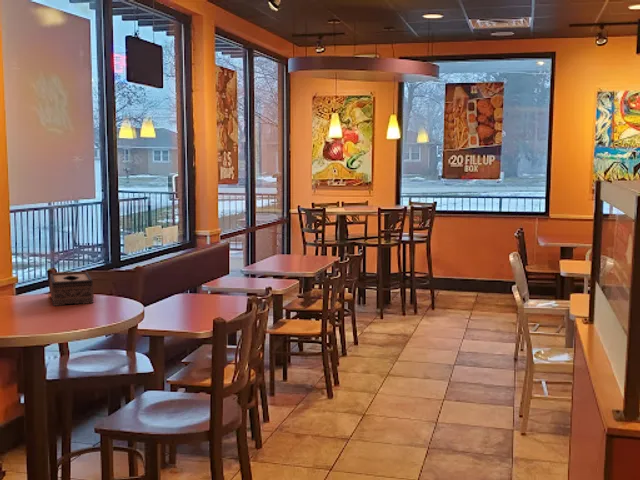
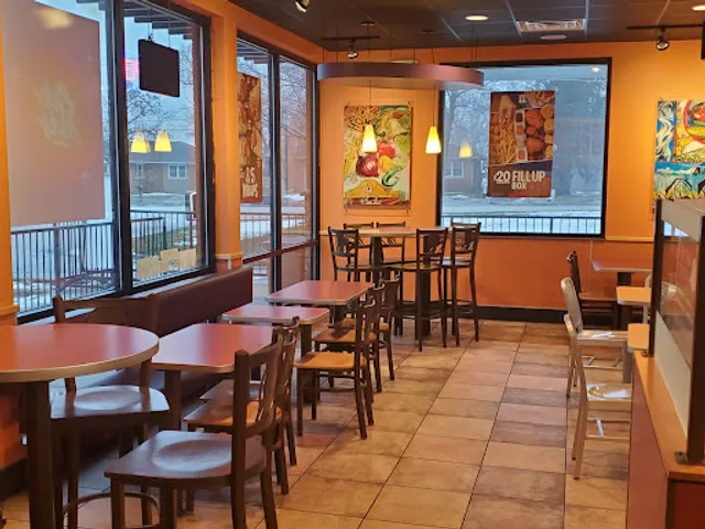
- tissue box (71, 288)
